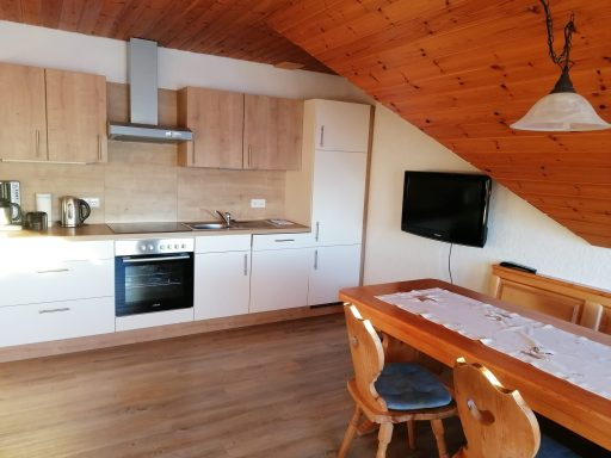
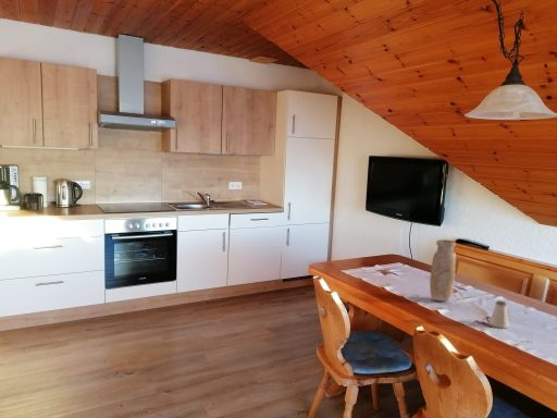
+ vase (443, 270)
+ saltshaker (499, 312)
